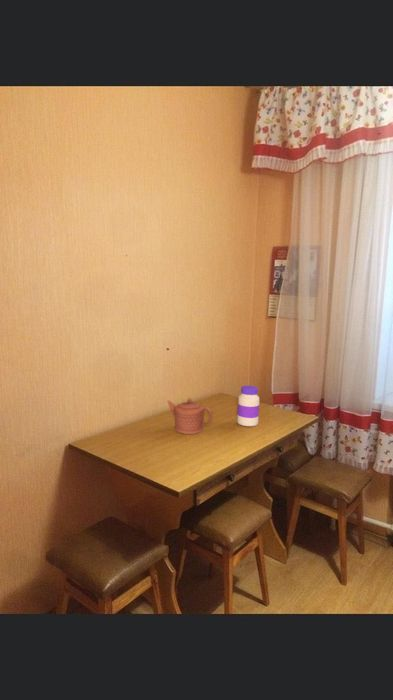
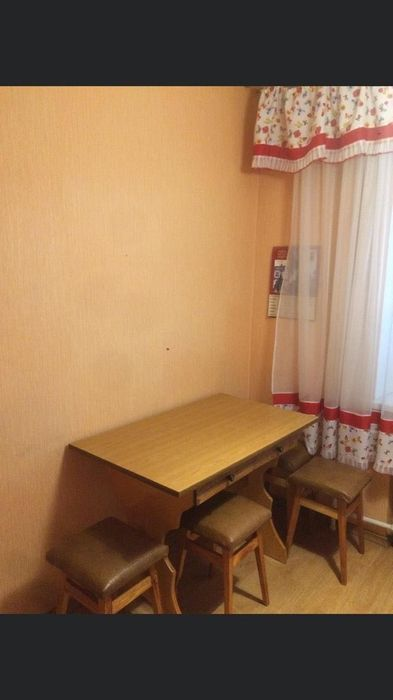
- teapot (189, 413)
- jar (248, 405)
